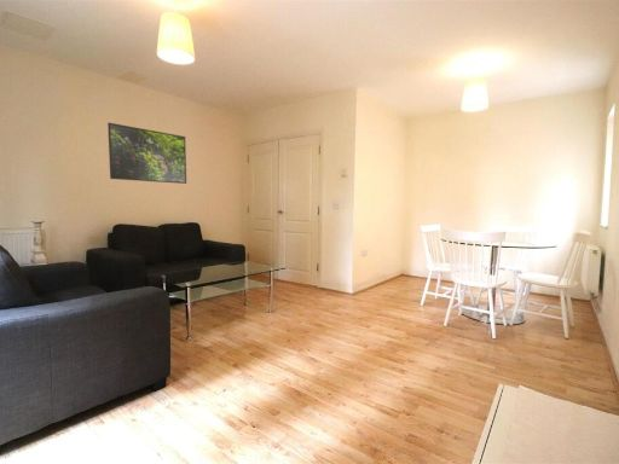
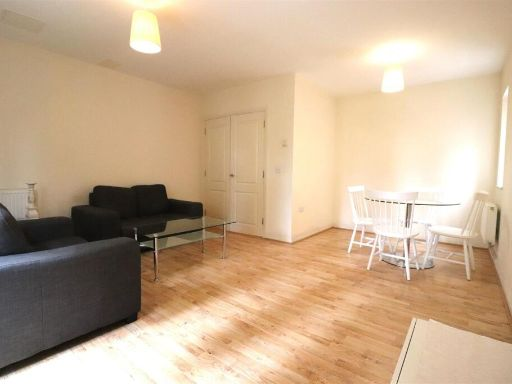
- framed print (150, 156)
